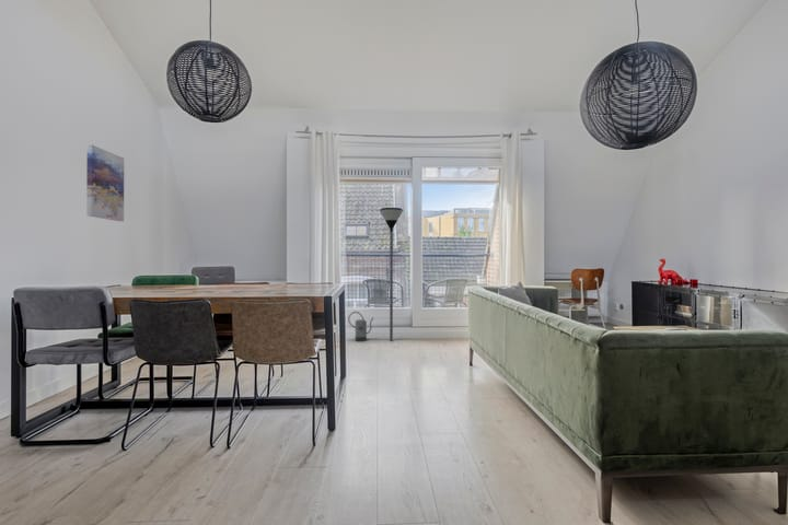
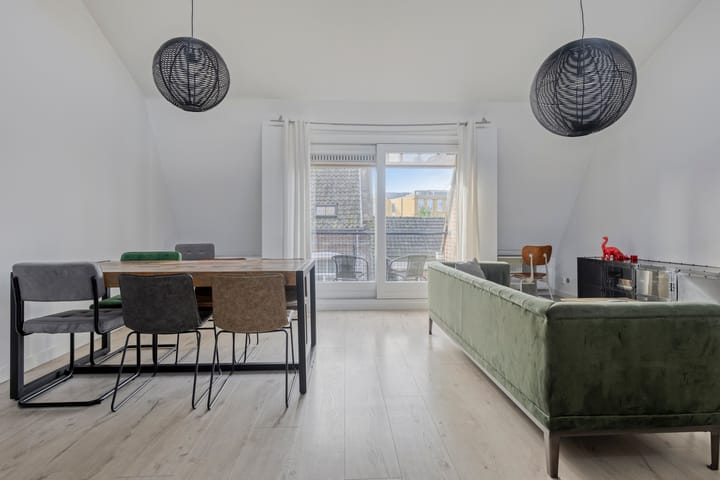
- wall art (106, 185)
- floor lamp (391, 275)
- watering can (360, 326)
